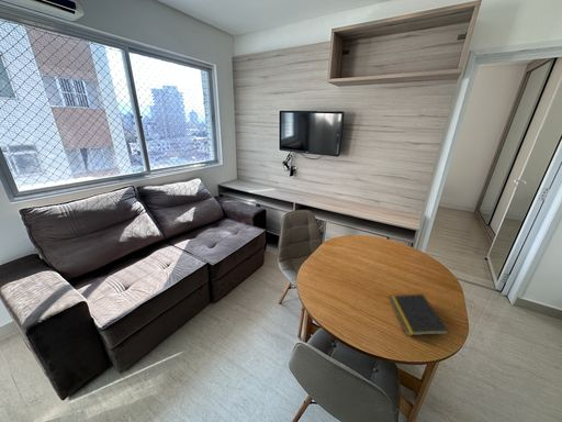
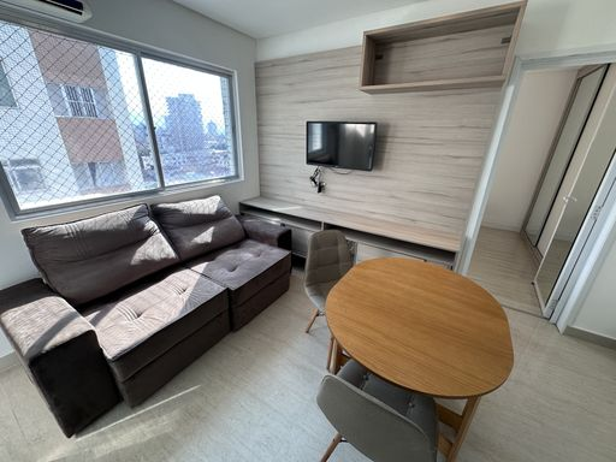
- notepad (415, 312)
